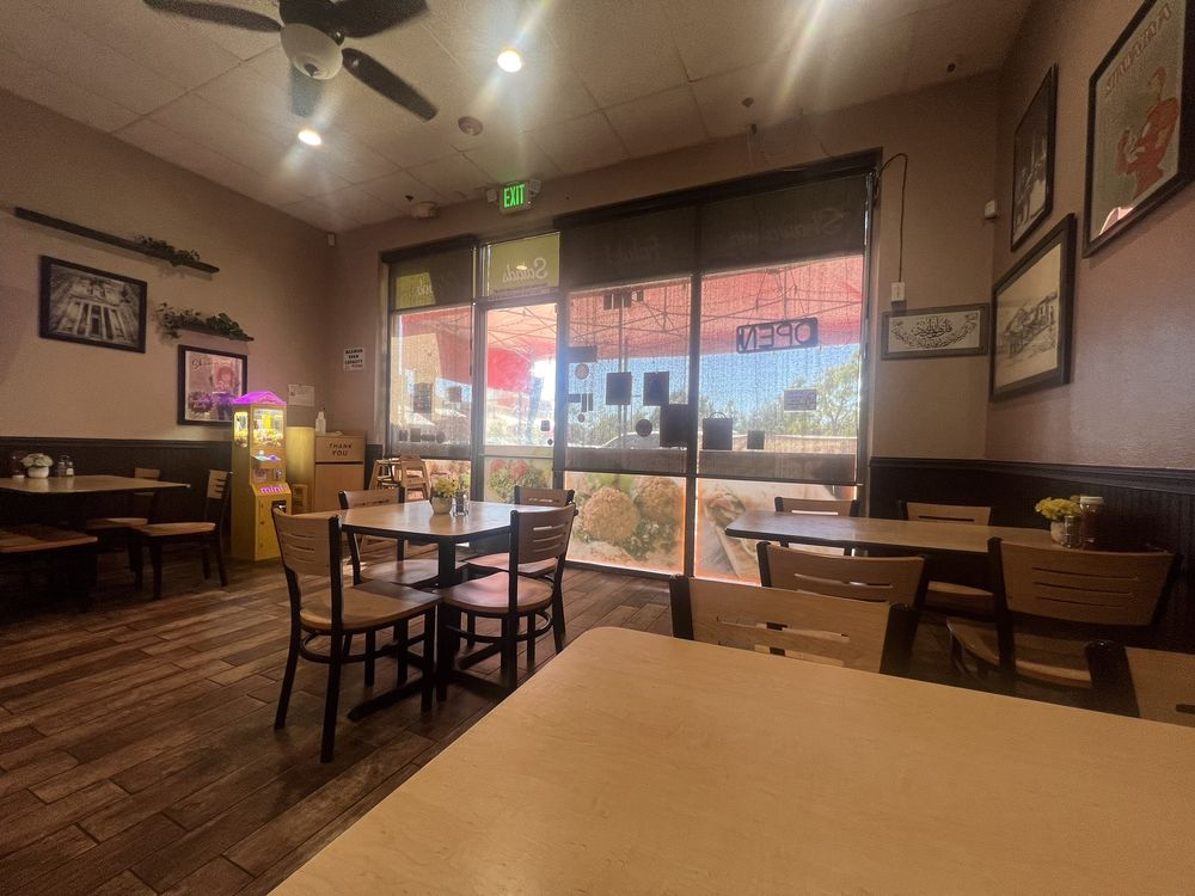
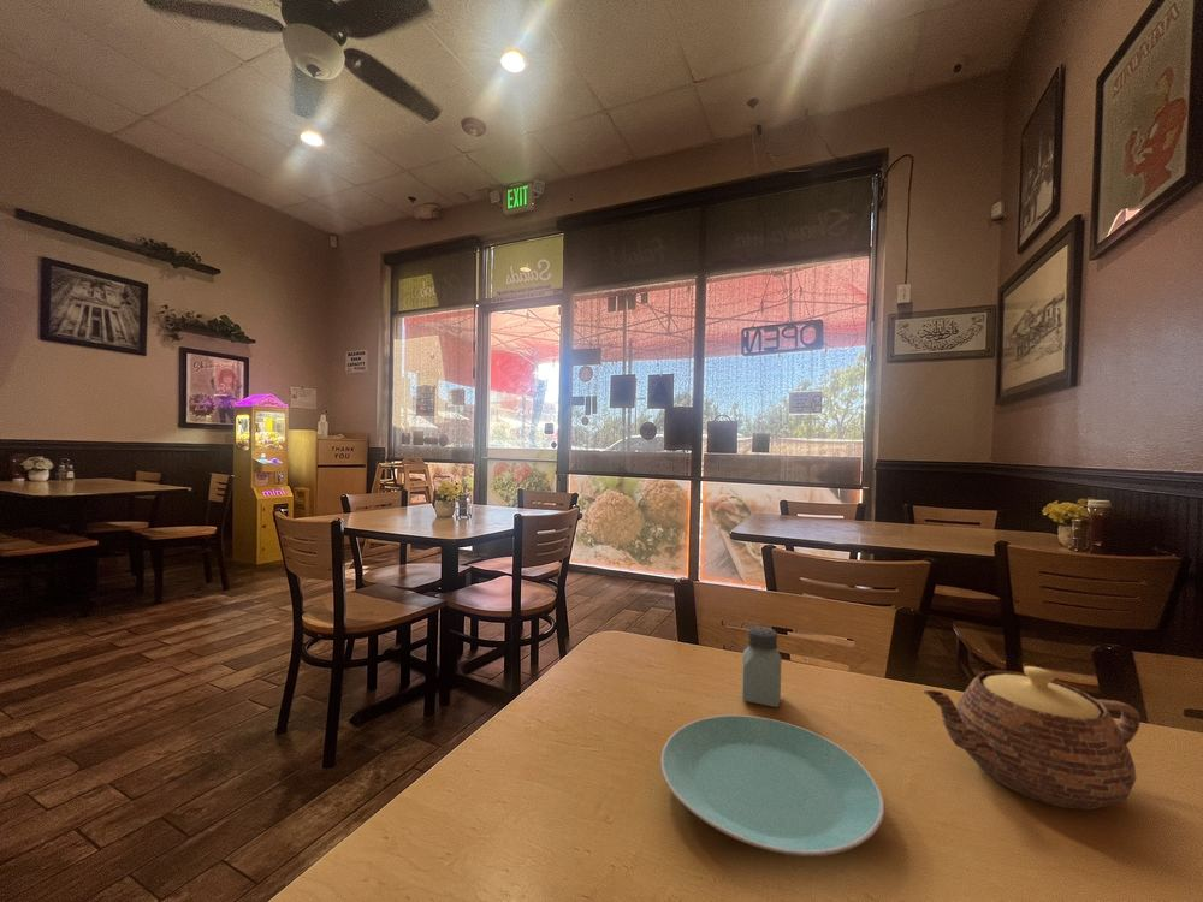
+ plate (764, 781)
+ teapot (1030, 723)
+ saltshaker (761, 664)
